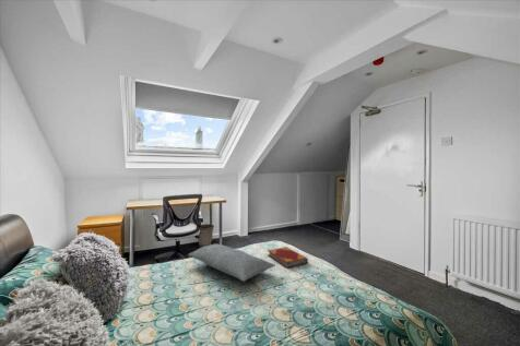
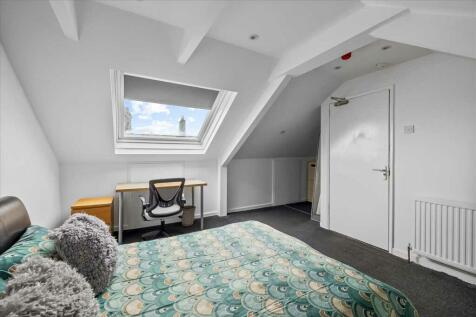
- pillow (228, 260)
- hardback book (286, 256)
